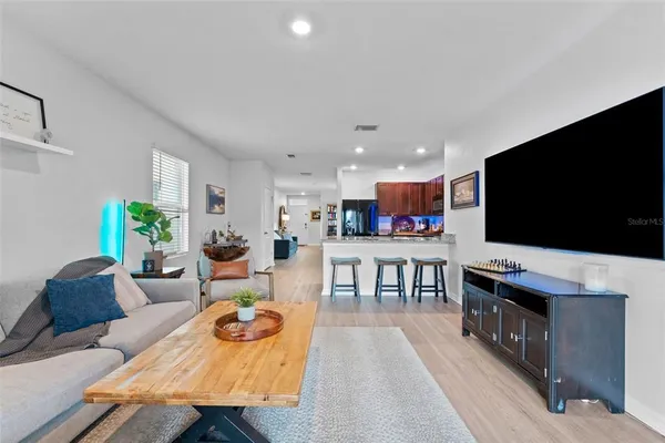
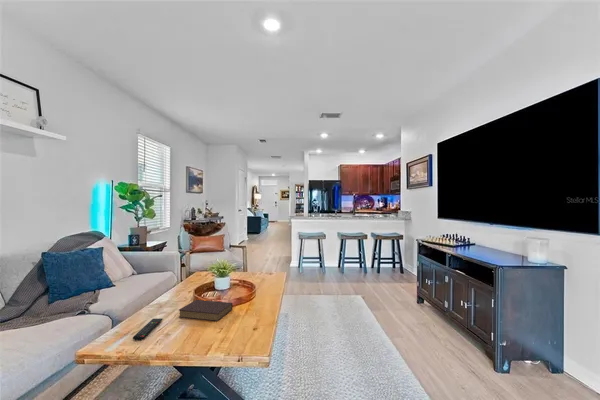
+ remote control (148, 328)
+ book (206, 309)
